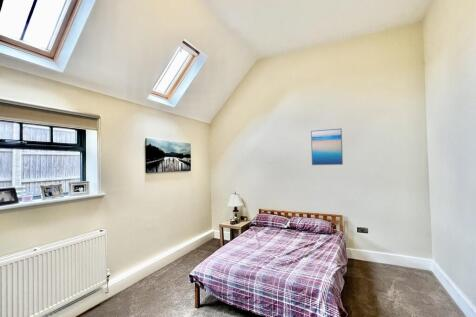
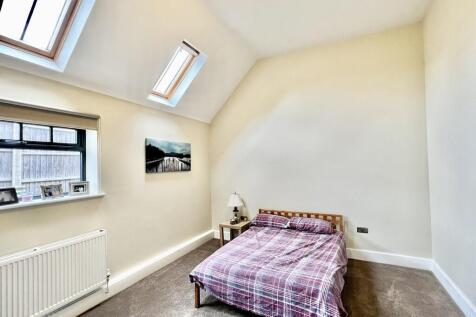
- wall art (326, 147)
